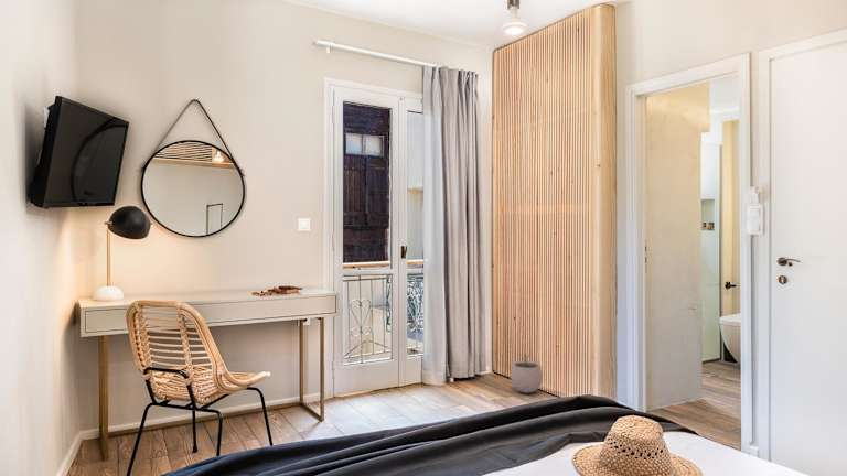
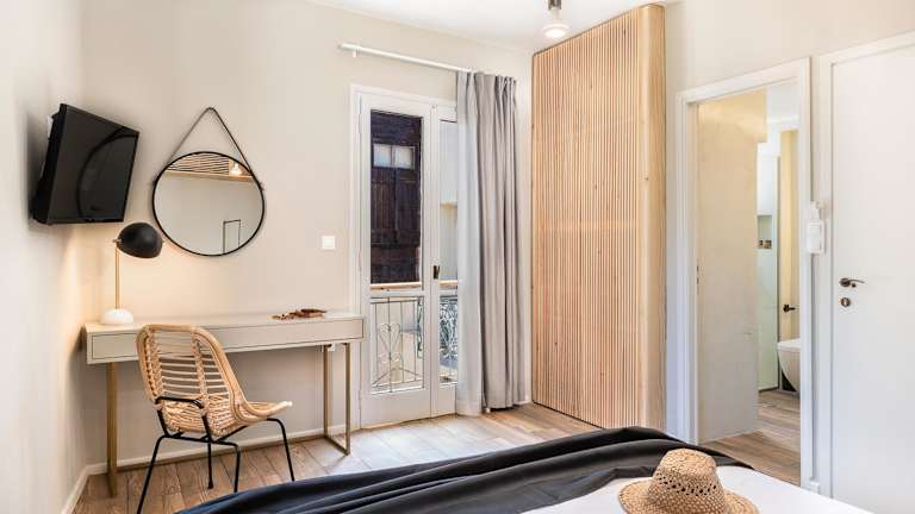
- plant pot (526, 371)
